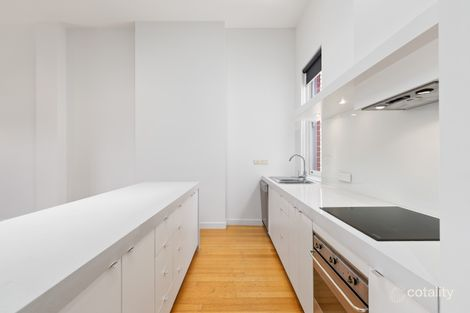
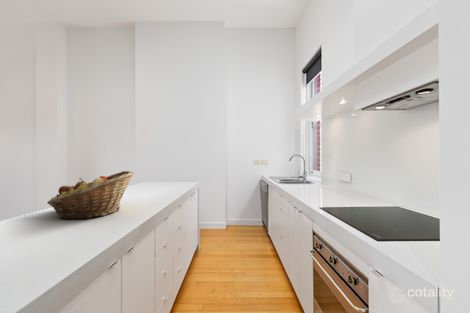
+ fruit basket (94, 192)
